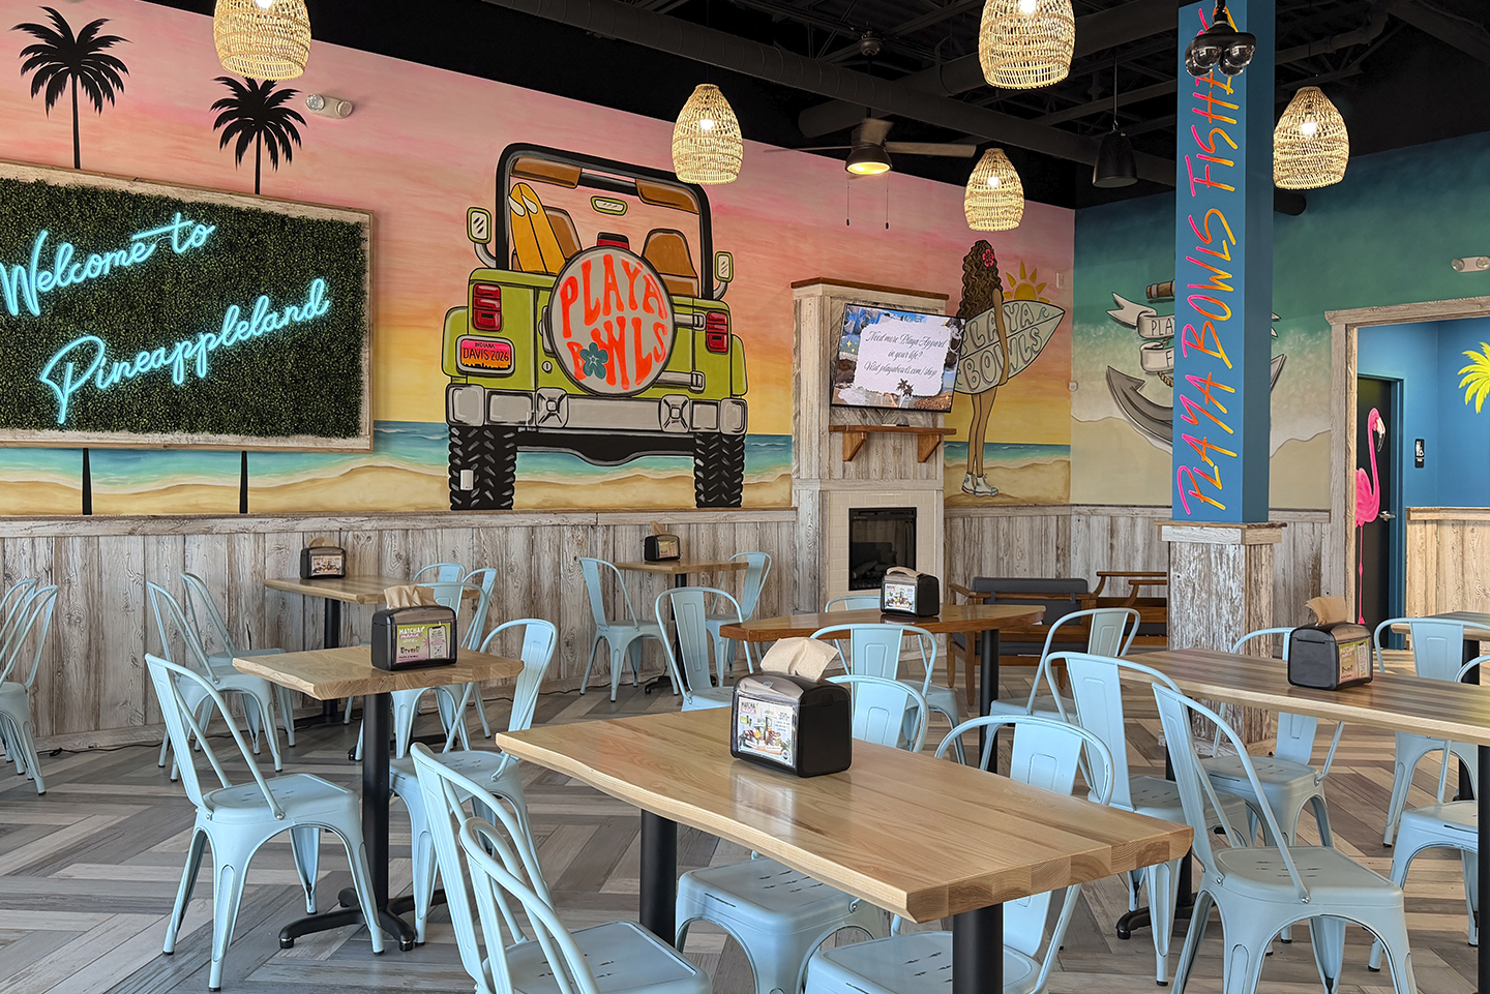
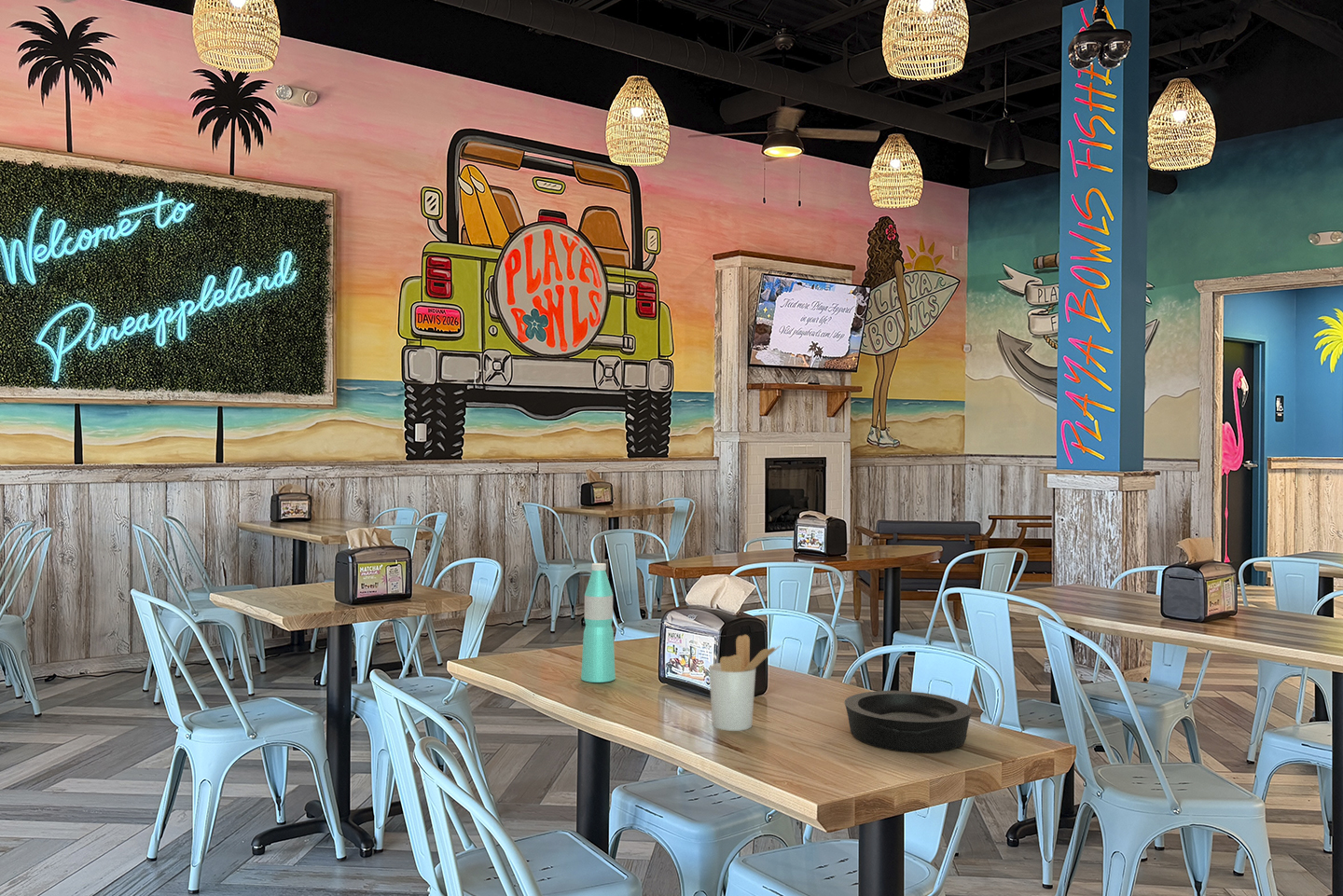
+ bowl (907, 721)
+ water bottle (598, 621)
+ utensil holder (743, 682)
